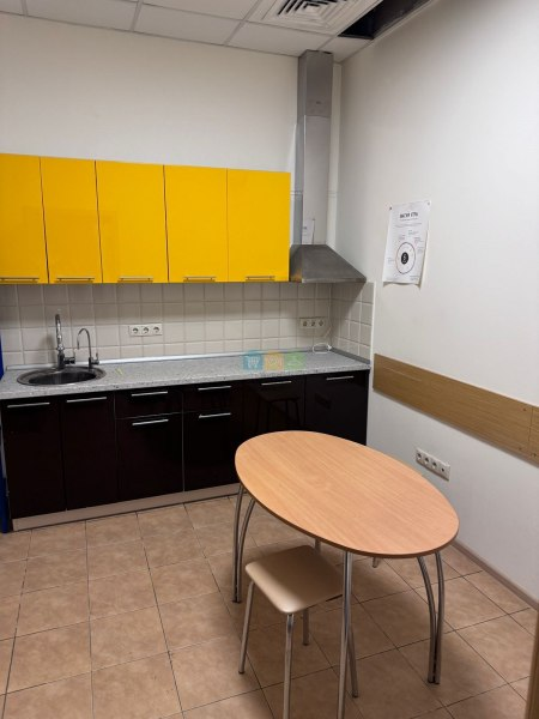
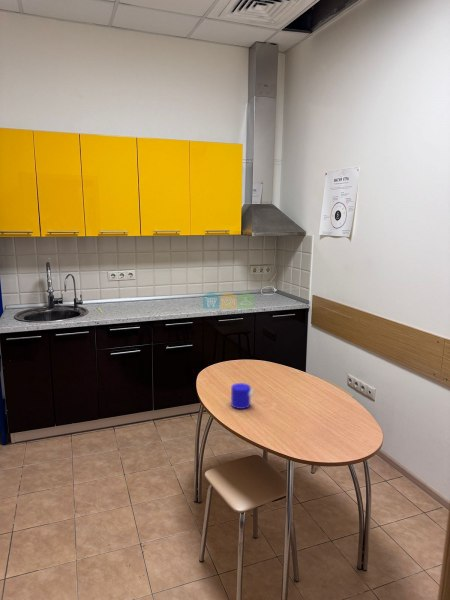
+ cup (242, 395)
